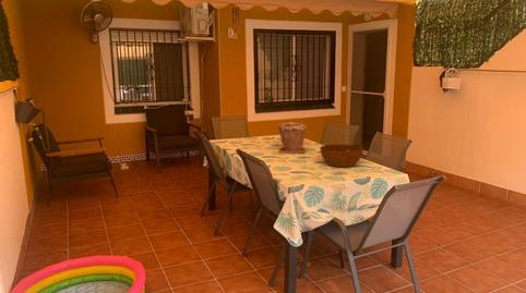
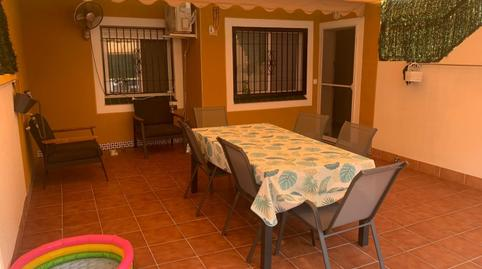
- bowl (340, 156)
- plant pot (291, 136)
